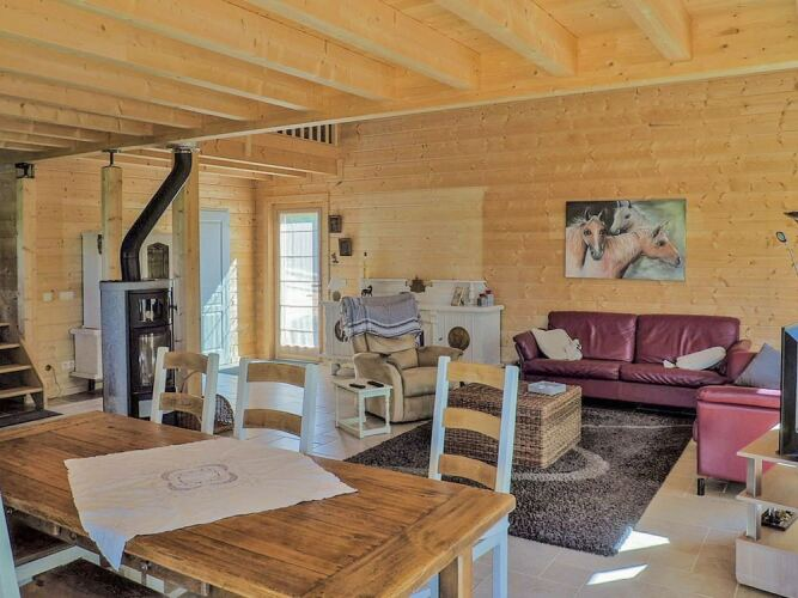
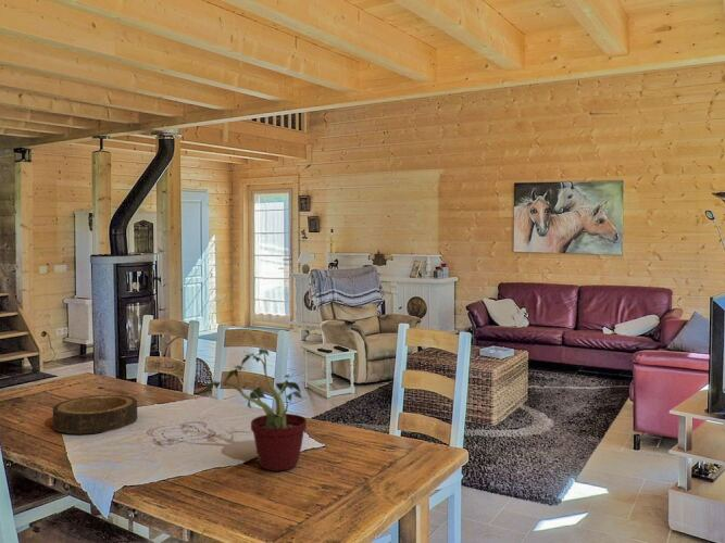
+ wooden bowl (96, 413)
+ potted plant (257, 404)
